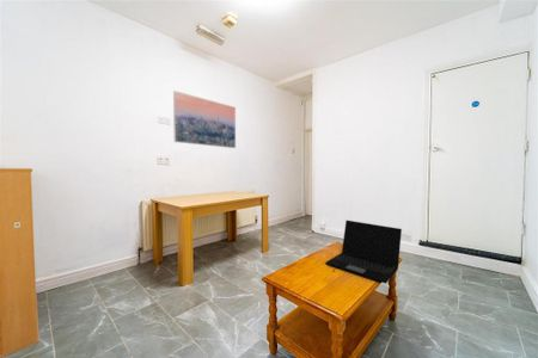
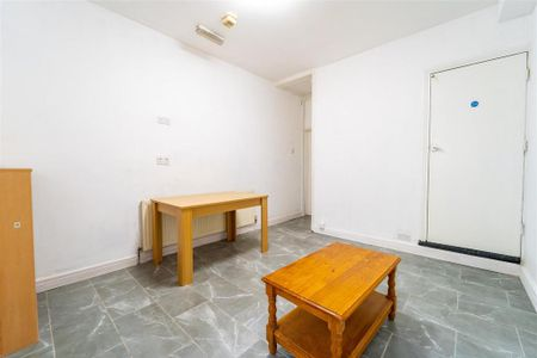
- laptop (362, 246)
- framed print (208, 122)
